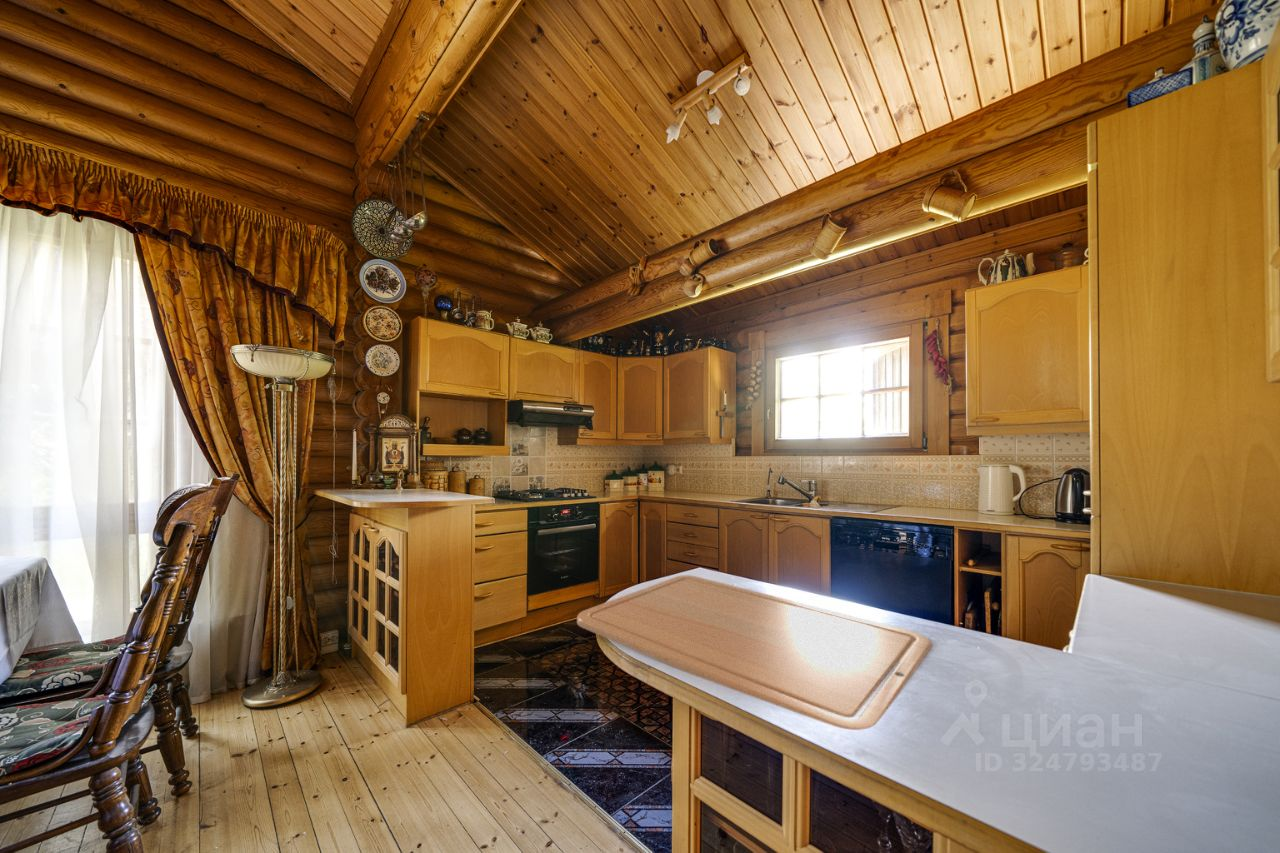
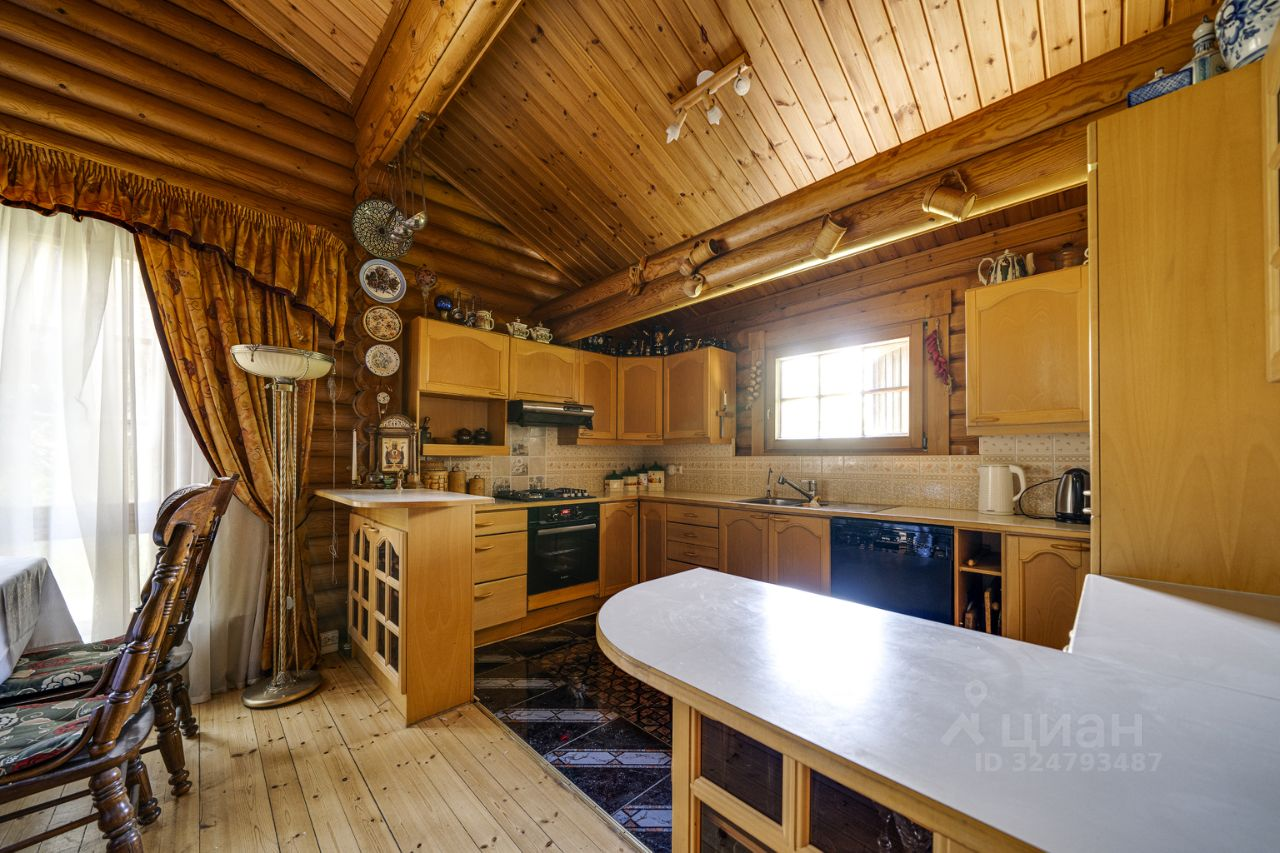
- chopping board (742, 629)
